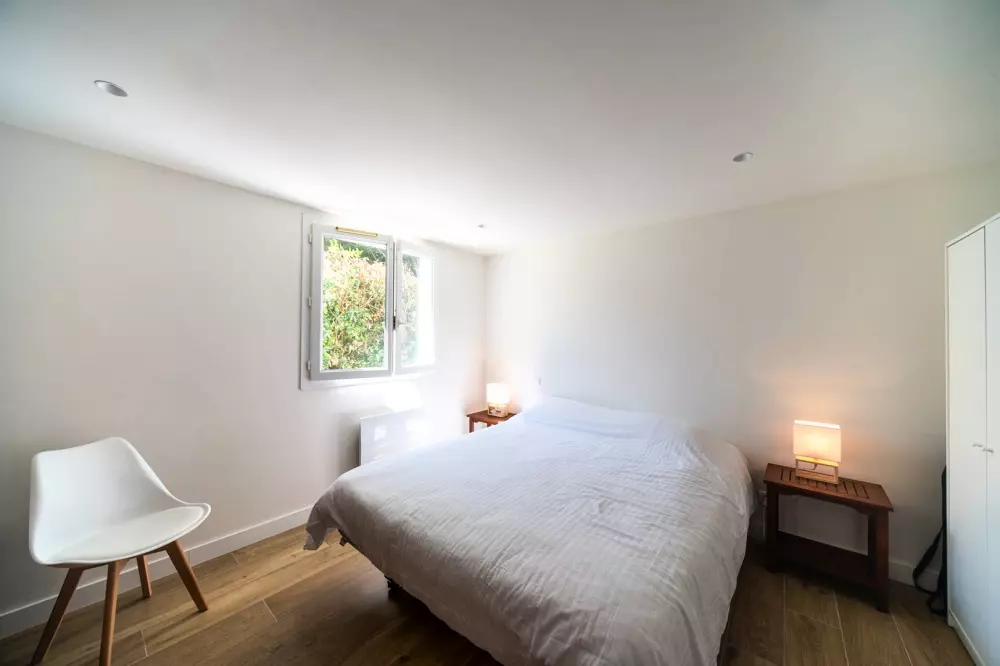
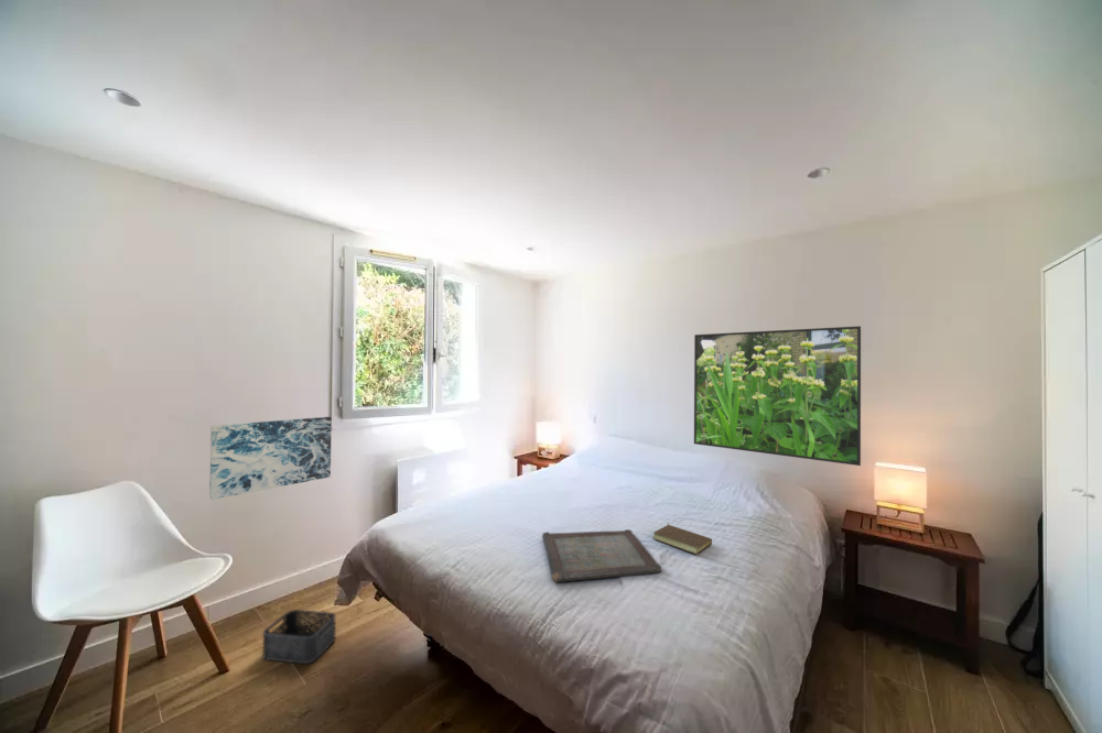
+ book (683, 536)
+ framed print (767, 392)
+ storage bin (300, 635)
+ serving tray (596, 551)
+ wall art (276, 453)
